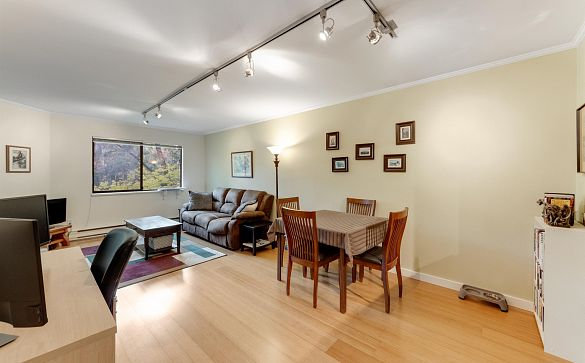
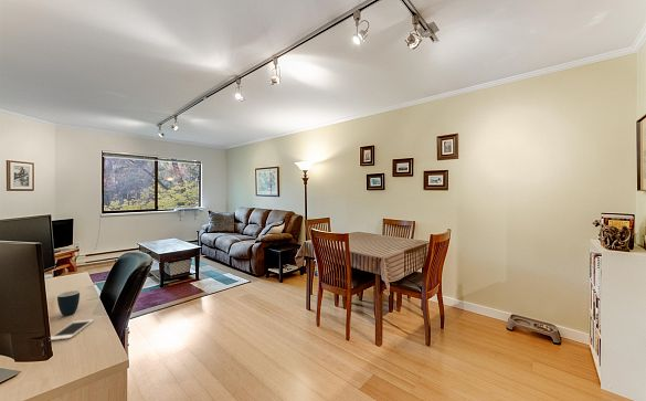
+ mug (68, 303)
+ cell phone (72, 329)
